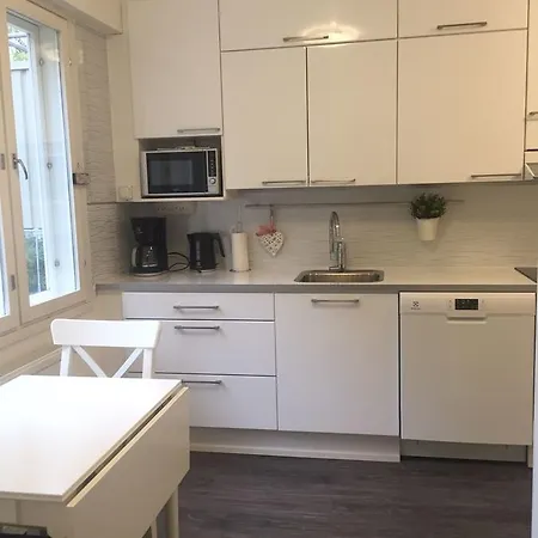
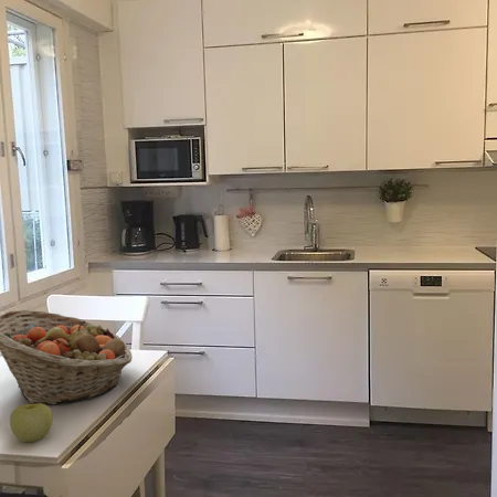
+ fruit basket (62, 349)
+ apple (31, 422)
